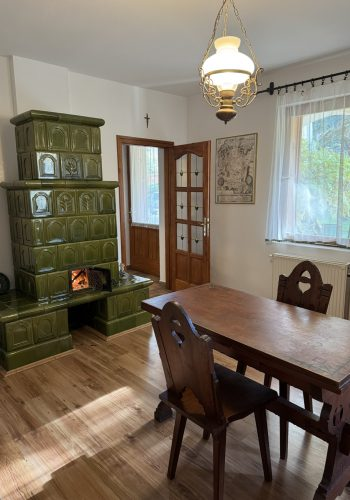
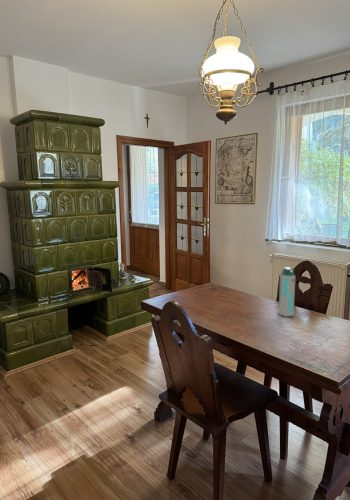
+ water bottle (287, 291)
